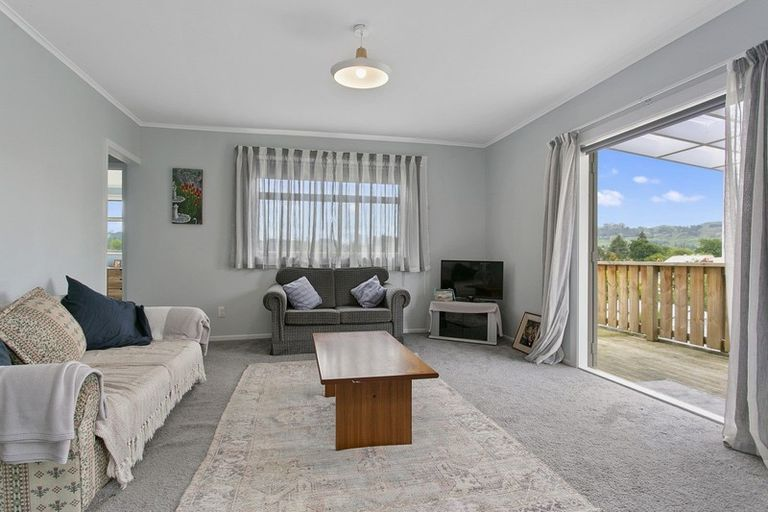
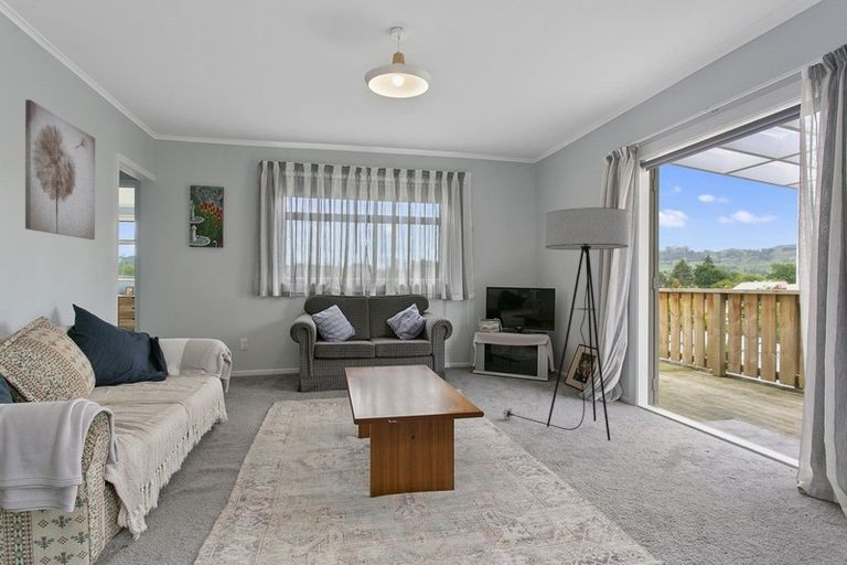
+ wall art (64, 178)
+ floor lamp (568, 323)
